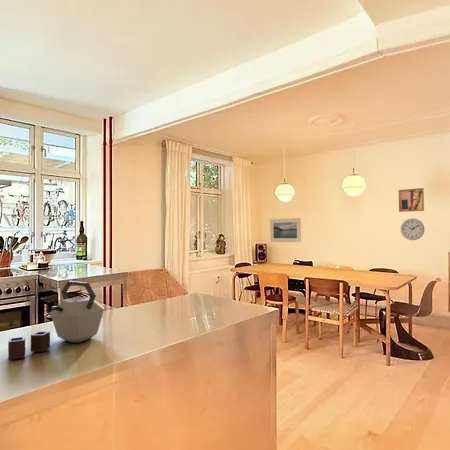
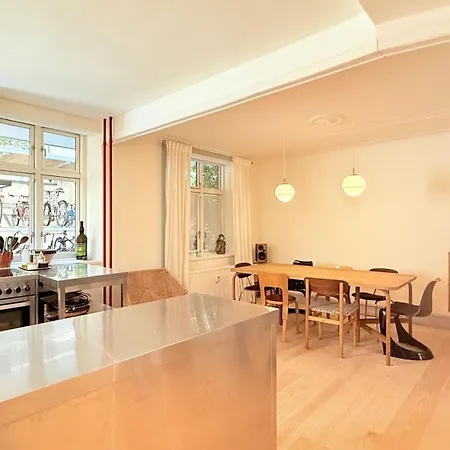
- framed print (285, 230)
- wall art (411, 200)
- kettle (56, 315)
- wall clock (412, 229)
